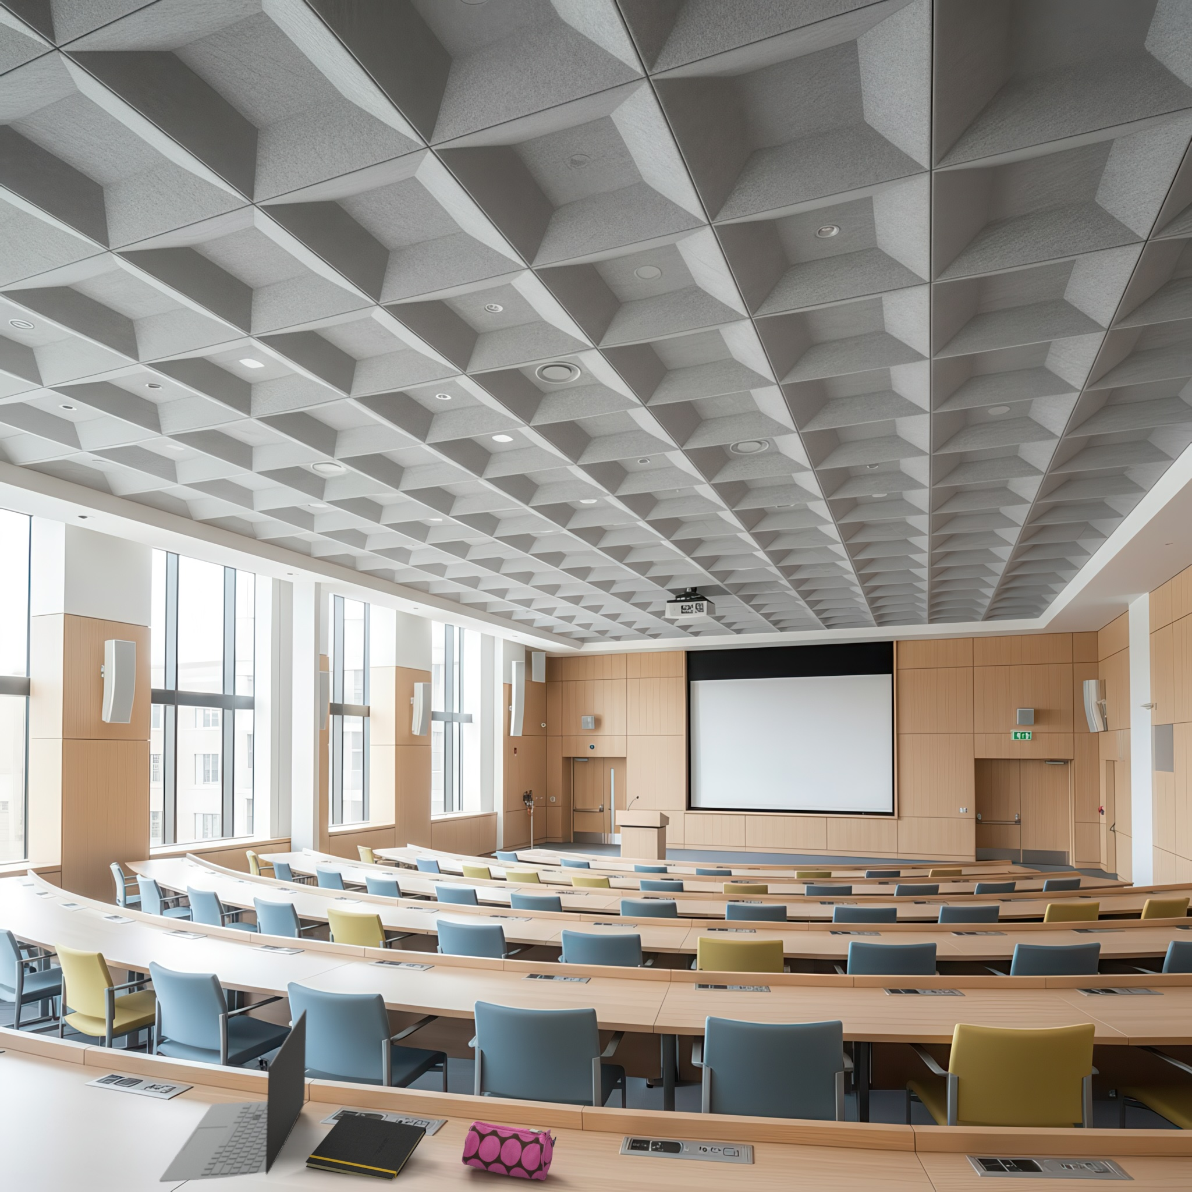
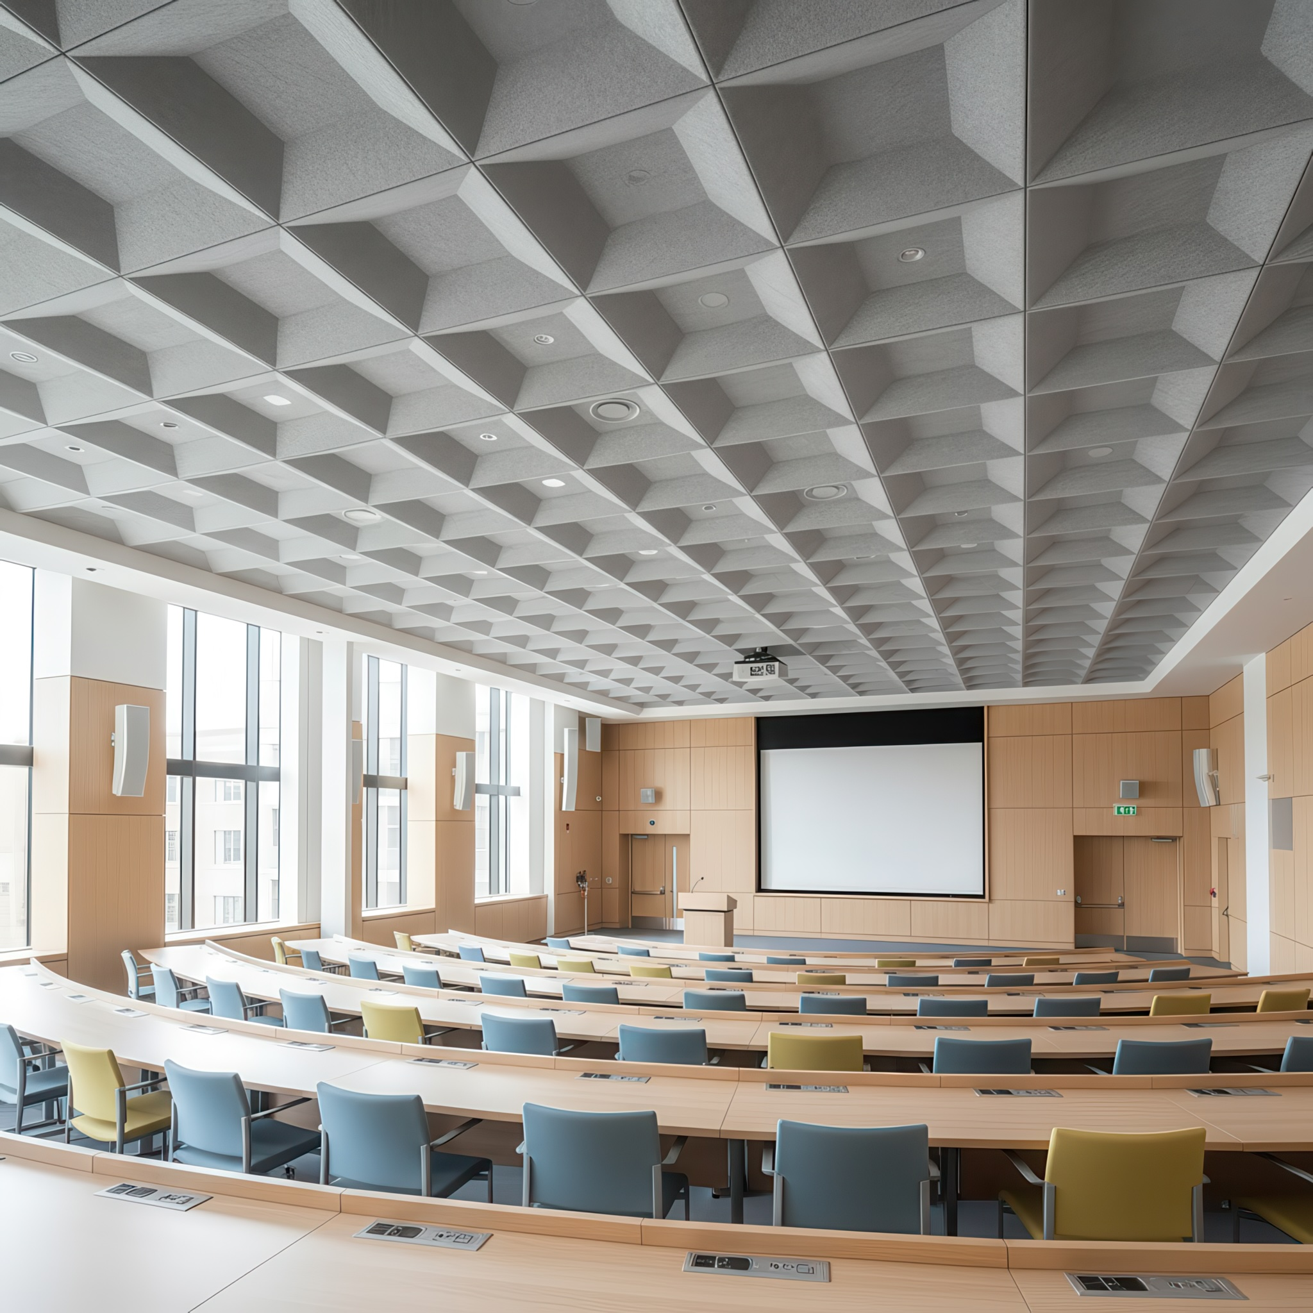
- pencil case (508, 1147)
- laptop (239, 1102)
- notepad (367, 1146)
